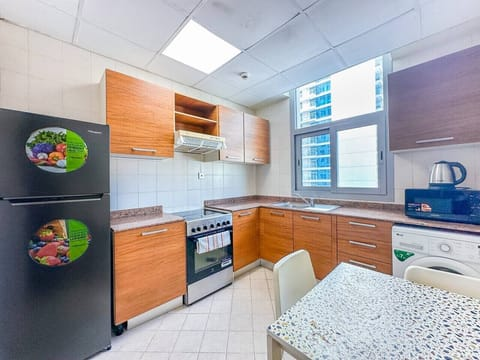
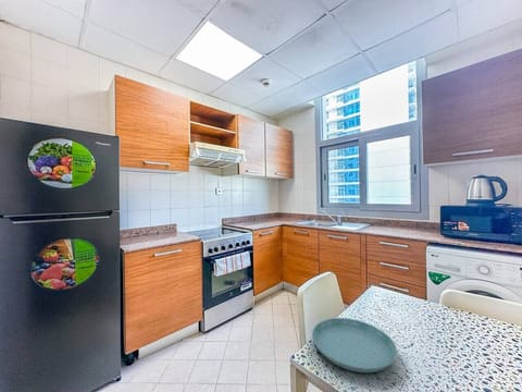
+ saucer (351, 343)
